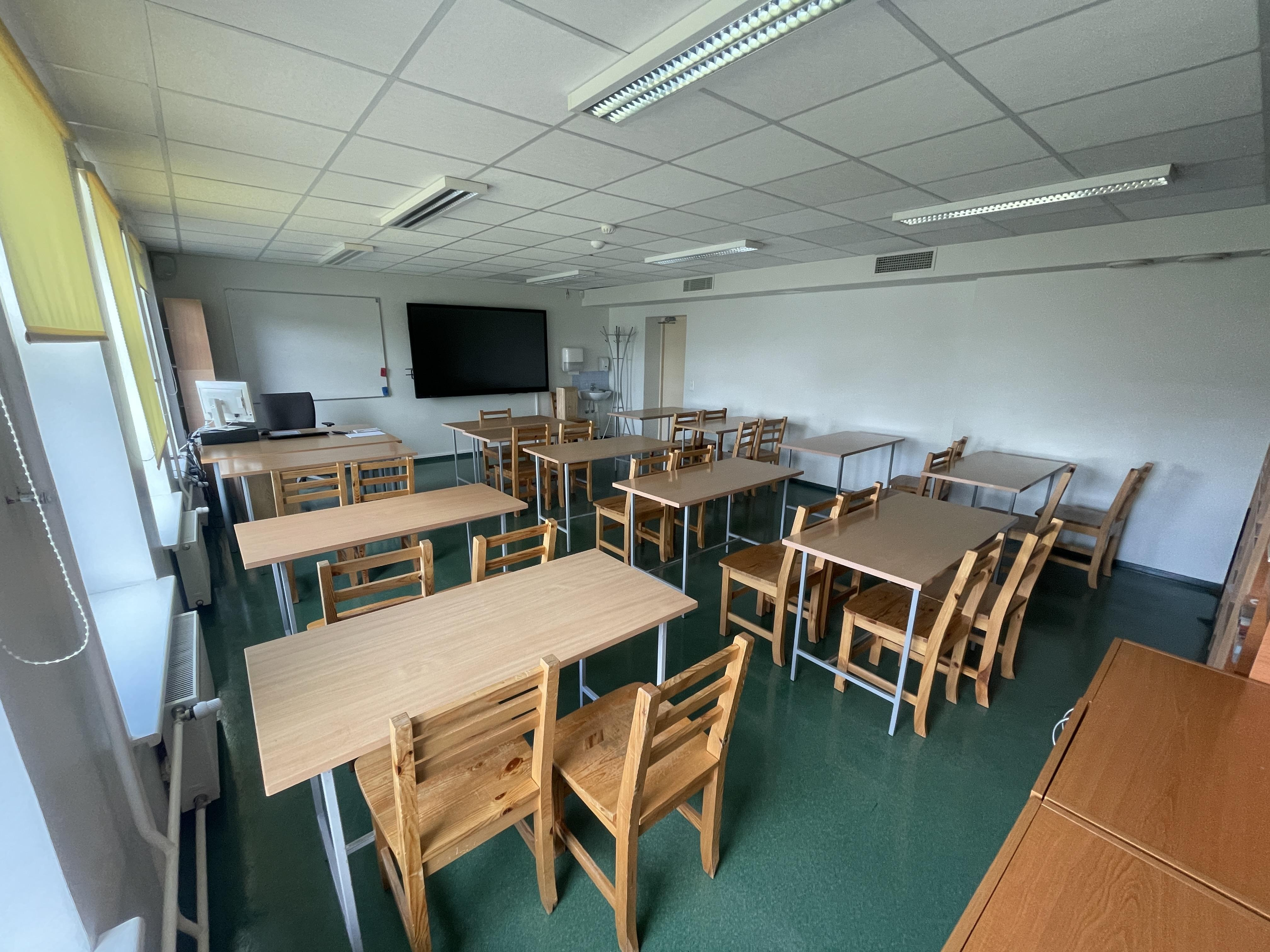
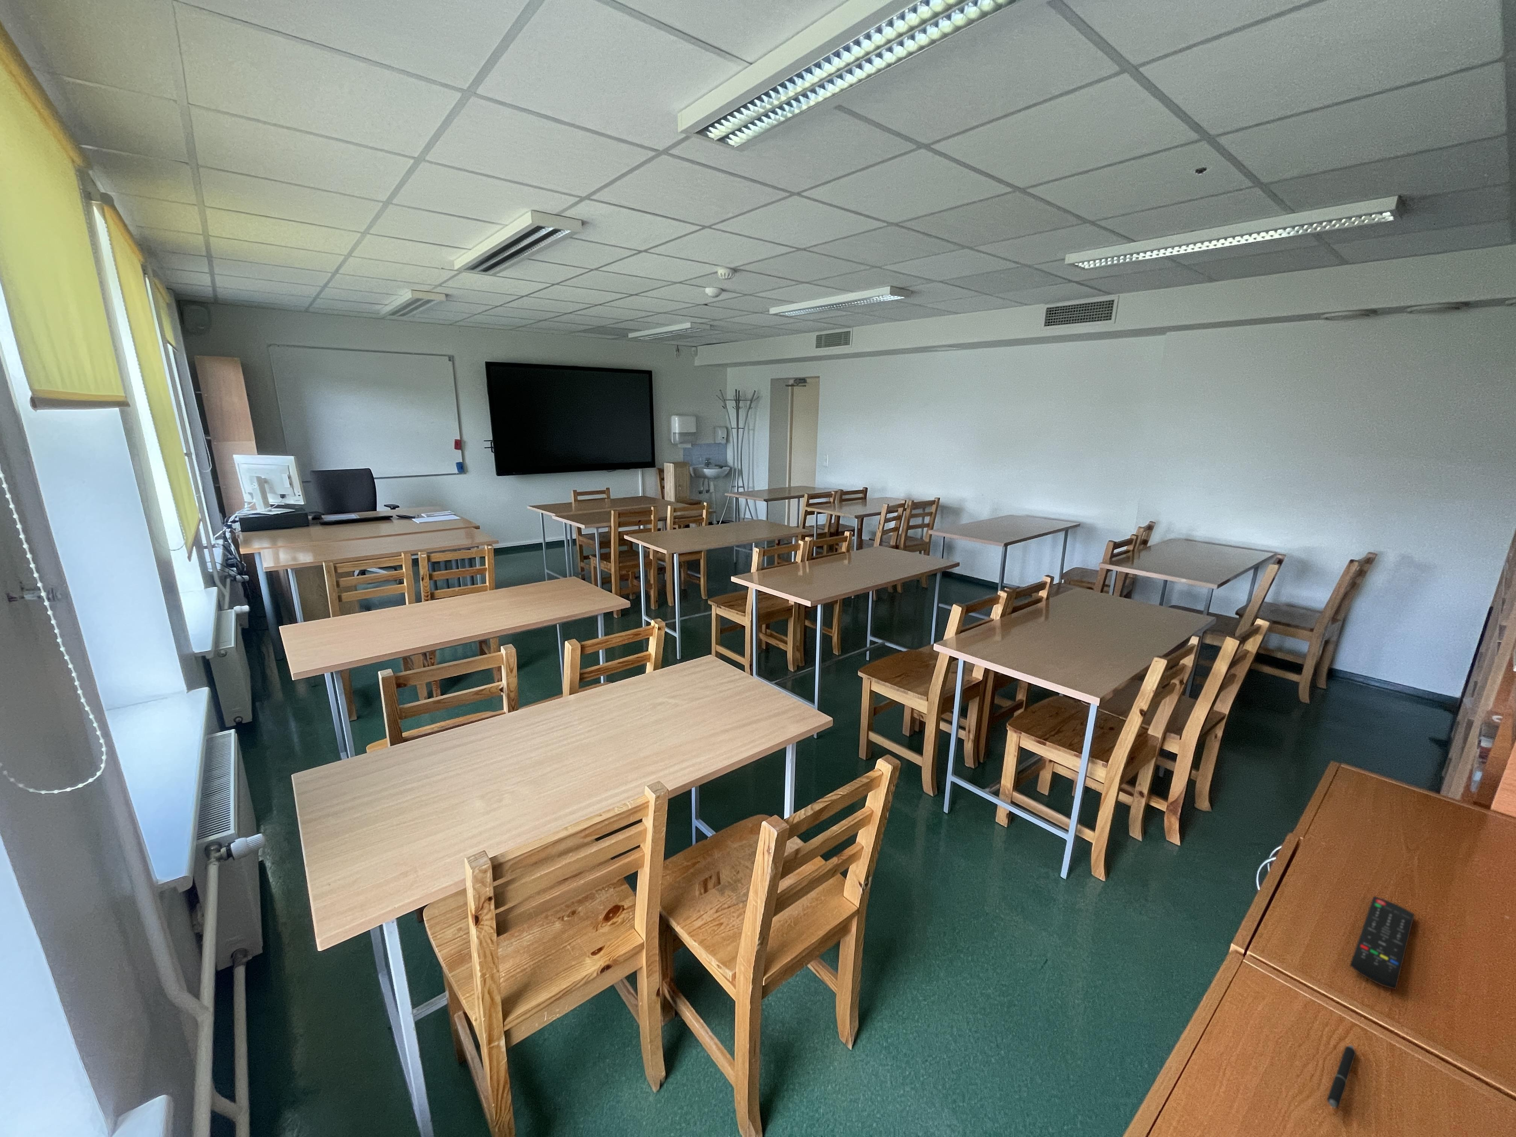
+ remote control (1383, 939)
+ pen (1343, 1073)
+ smoke detector (1201, 171)
